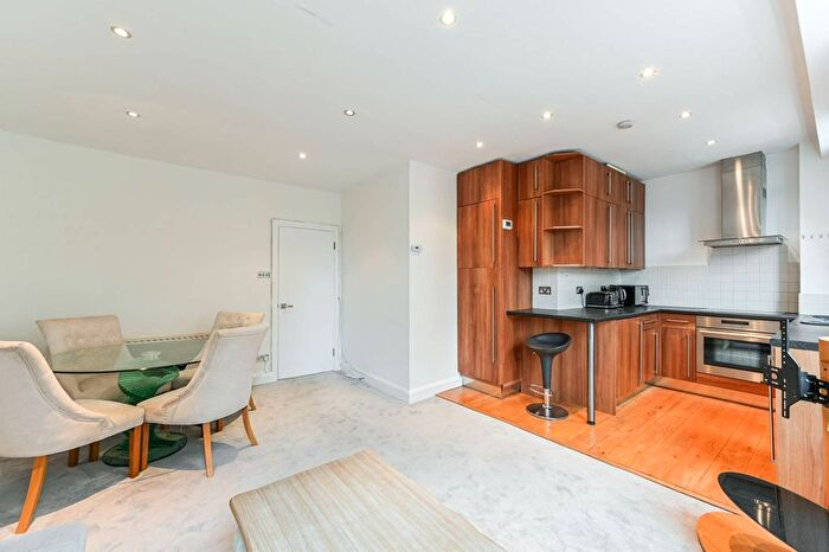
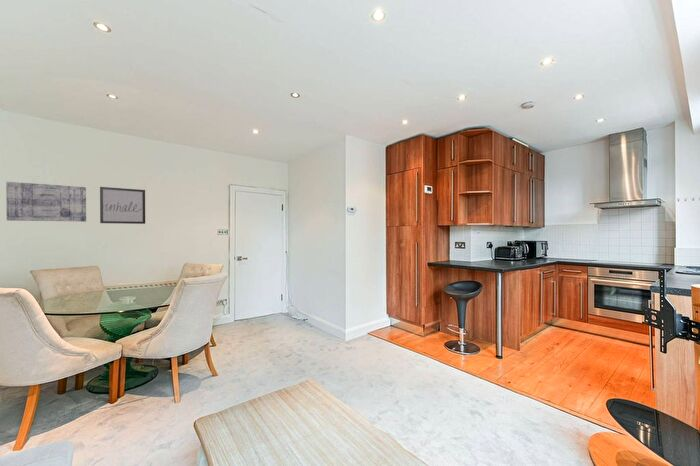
+ wall art (123, 206)
+ wall art (48, 202)
